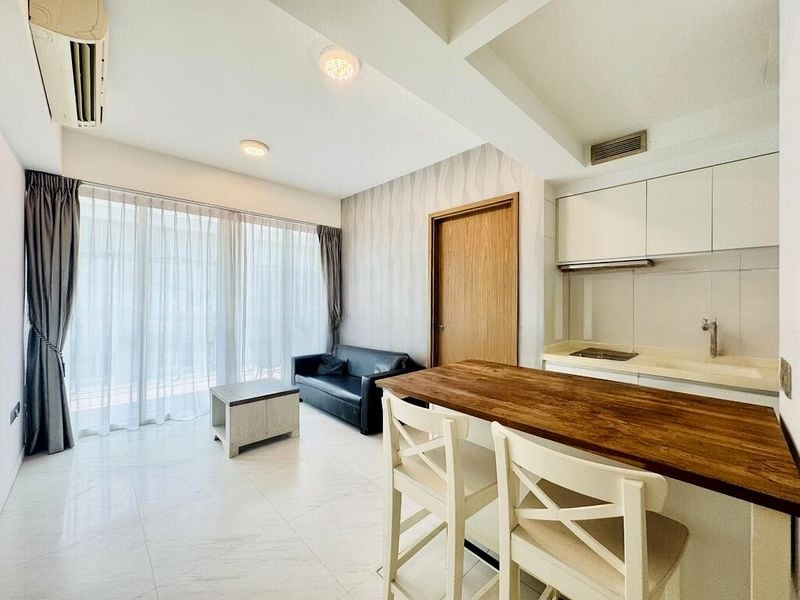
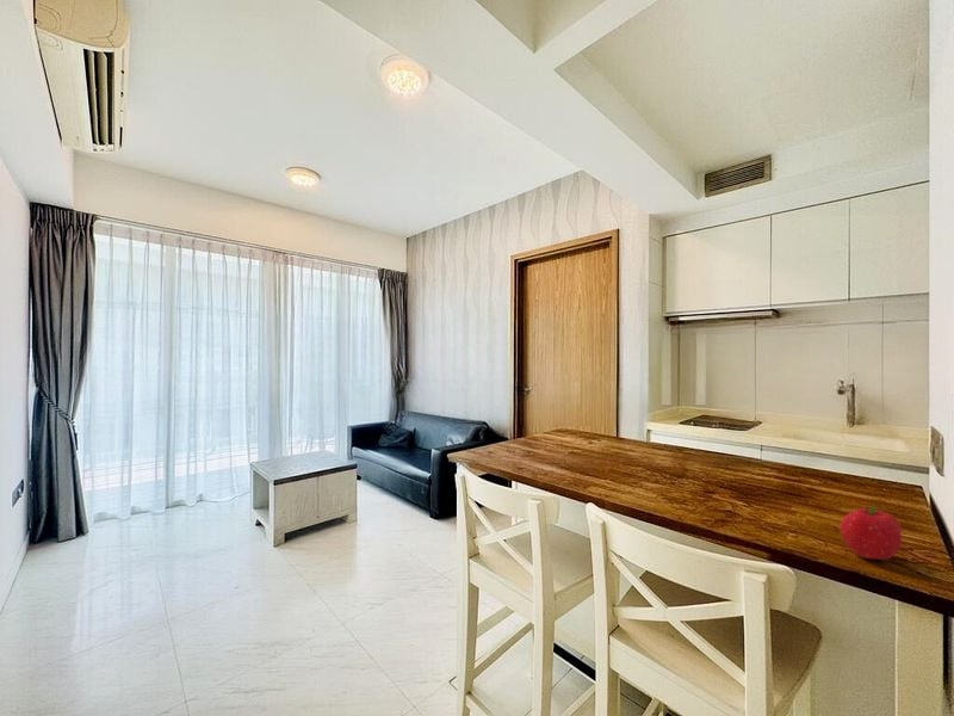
+ fruit (869, 531)
